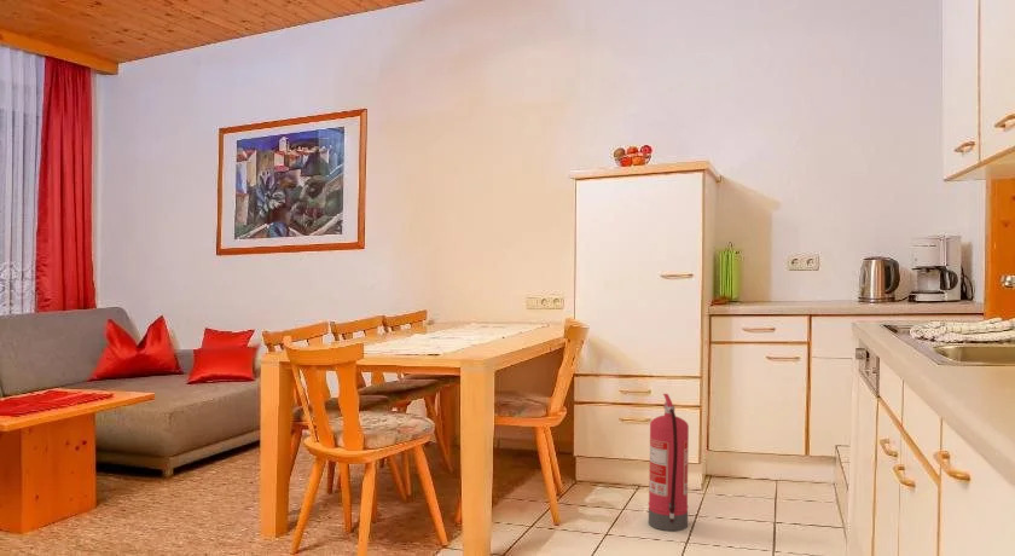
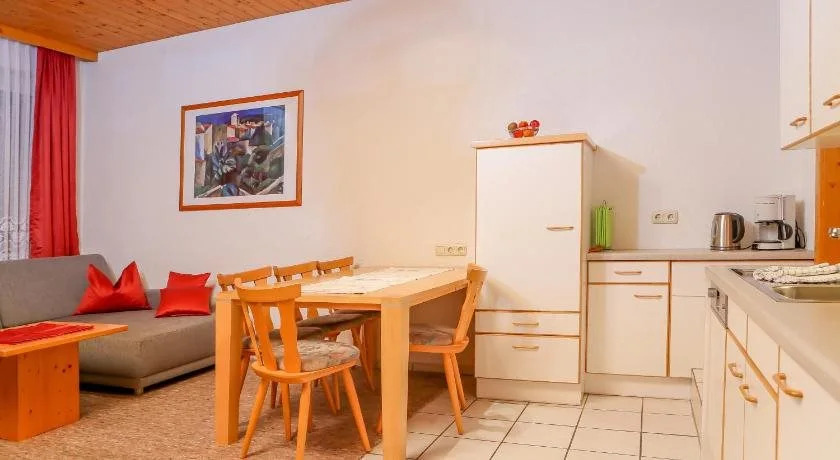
- fire extinguisher (669, 462)
